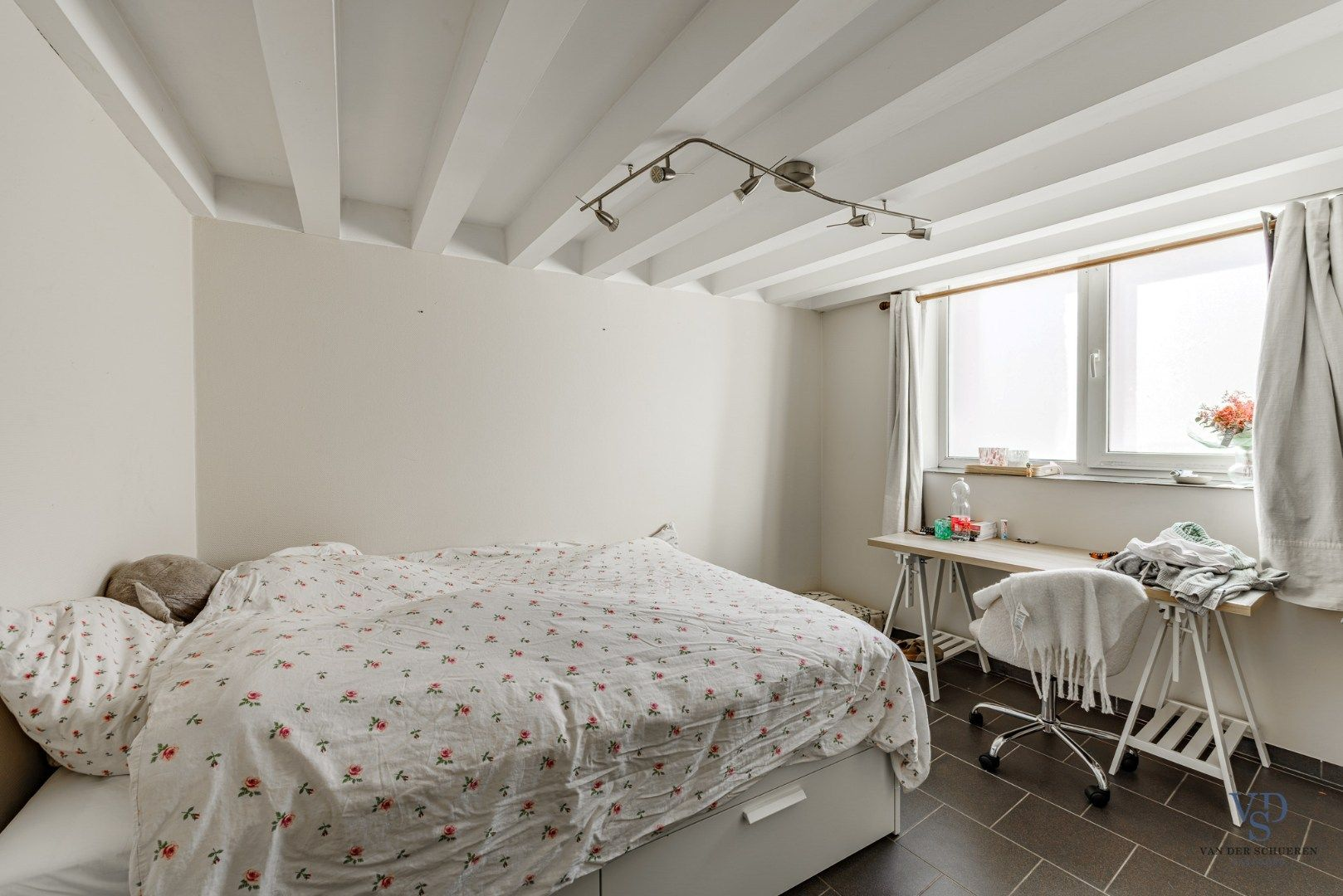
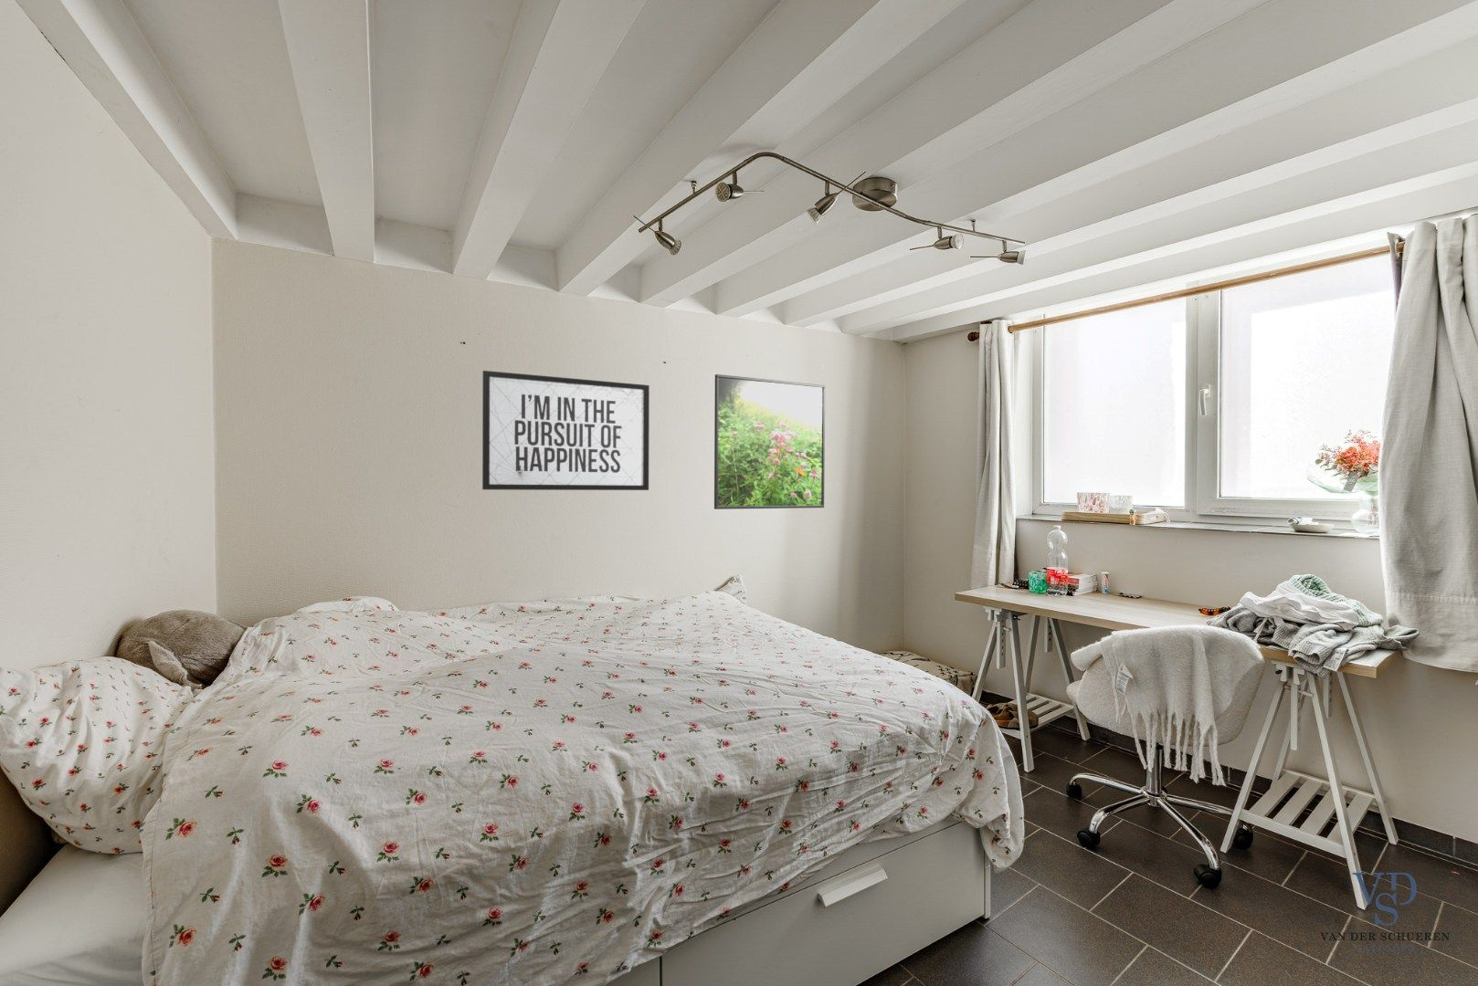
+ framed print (771, 443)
+ mirror (571, 434)
